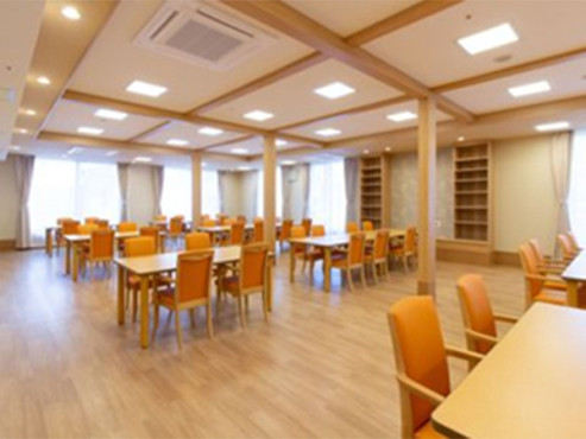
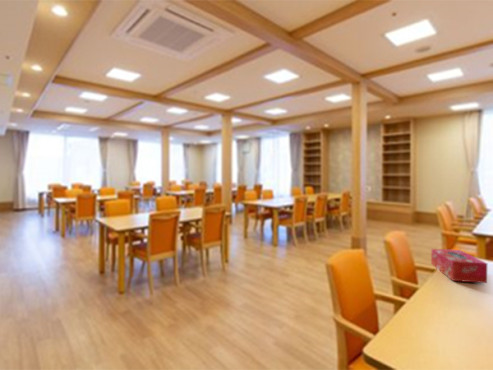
+ tissue box (456, 264)
